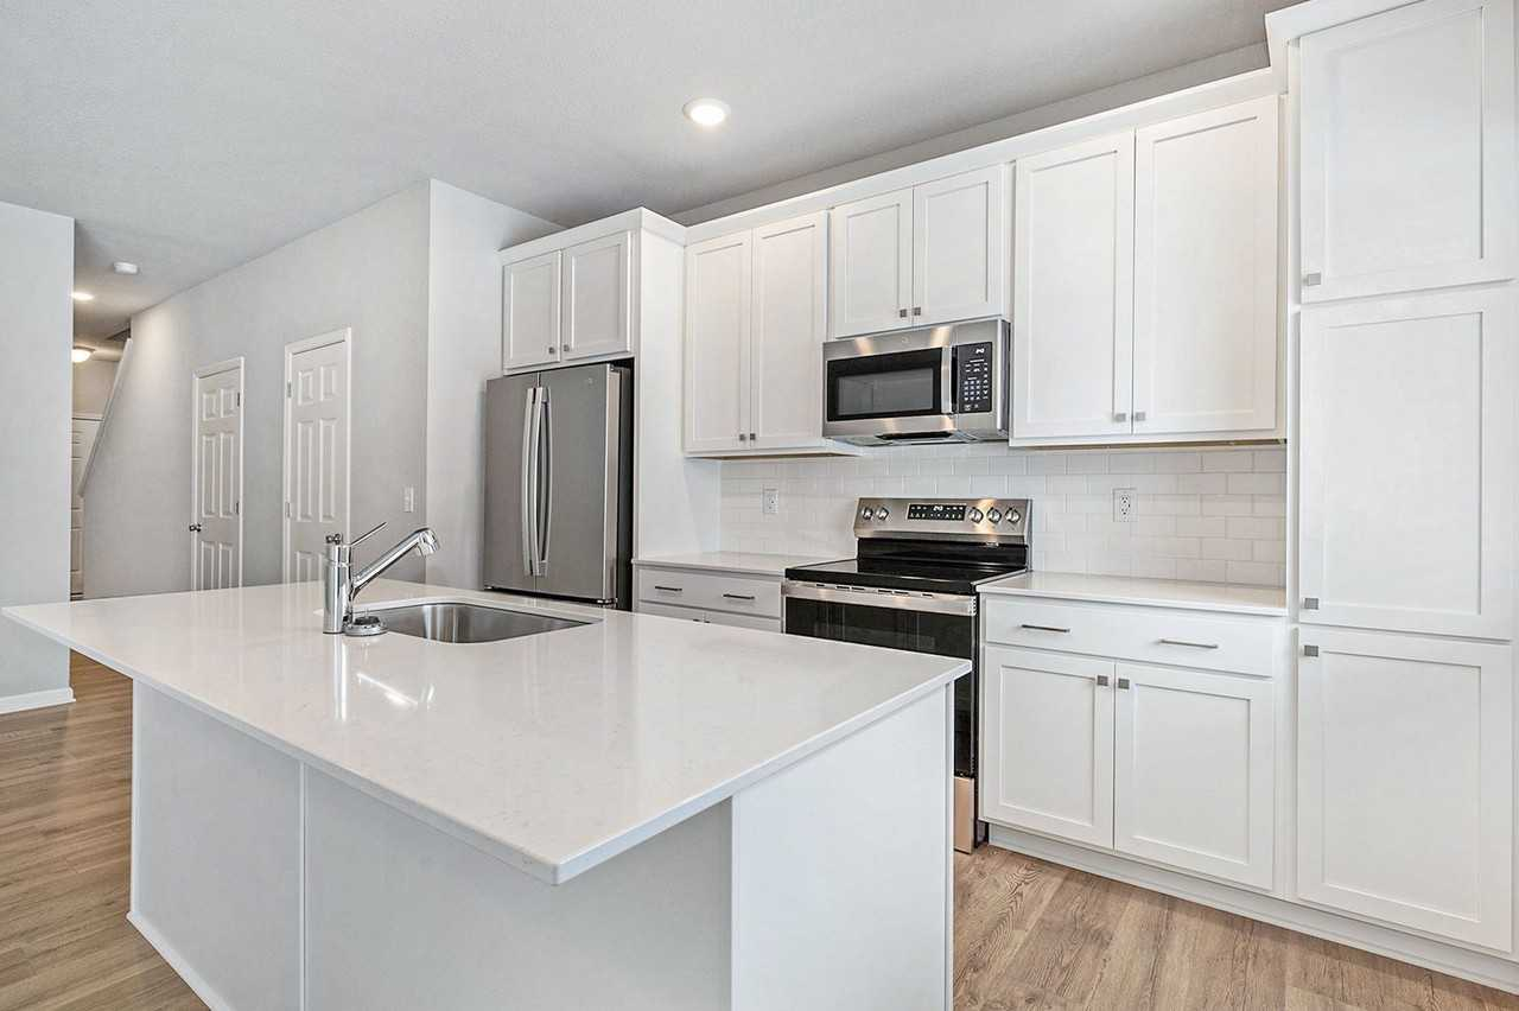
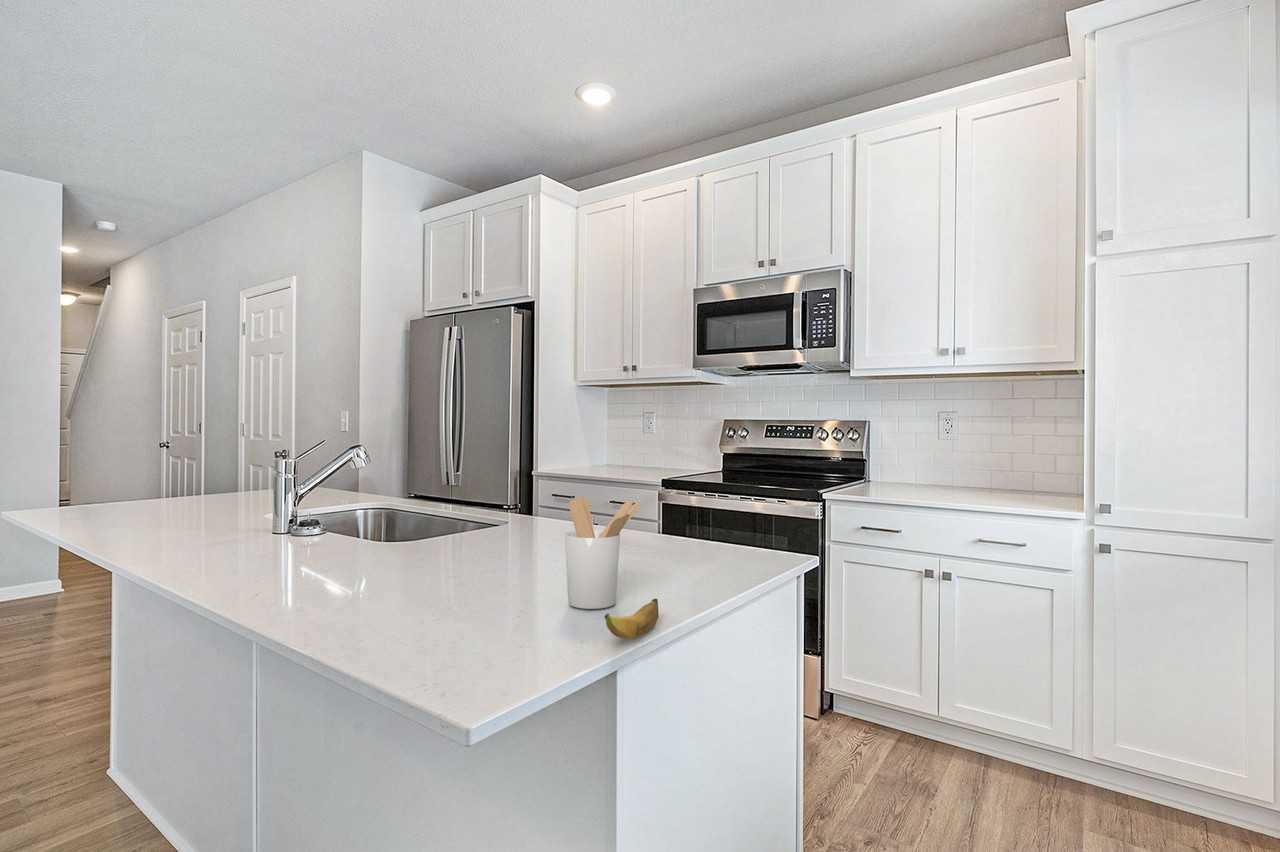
+ banana (632, 617)
+ utensil holder (604, 549)
